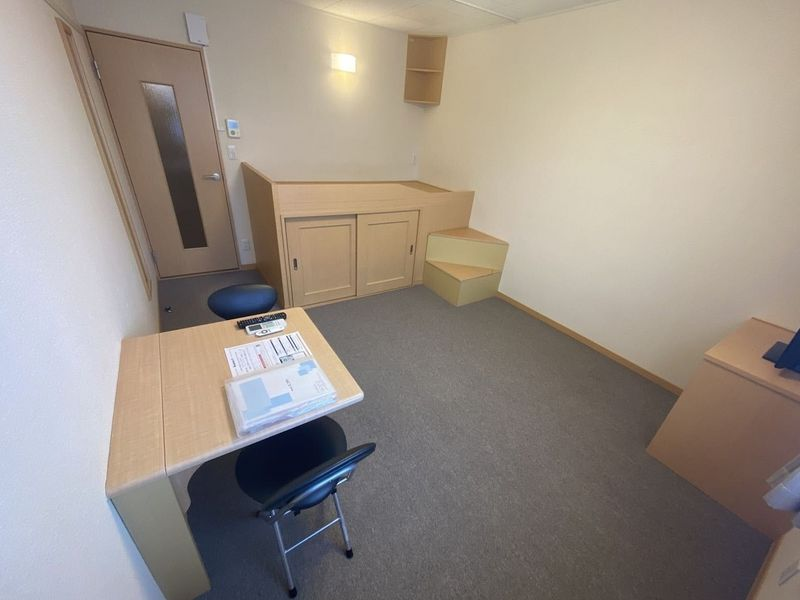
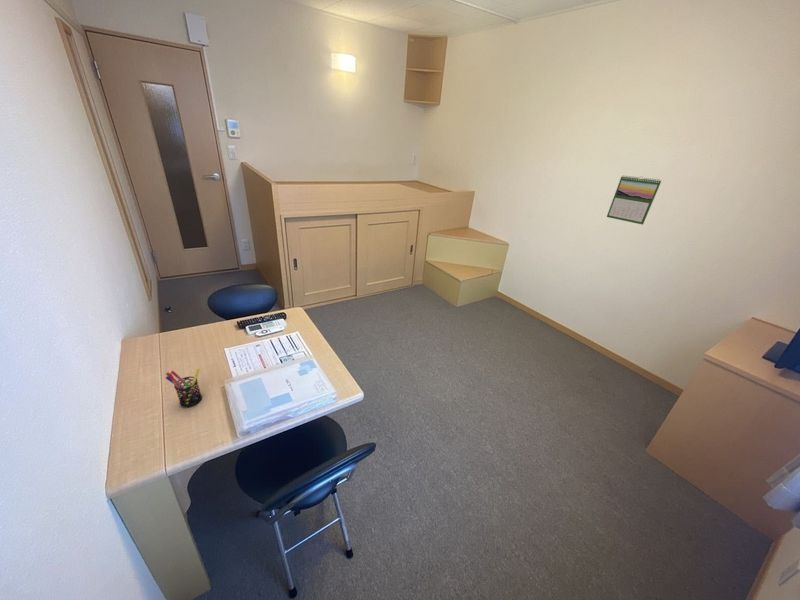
+ calendar (632, 199)
+ pen holder (186, 387)
